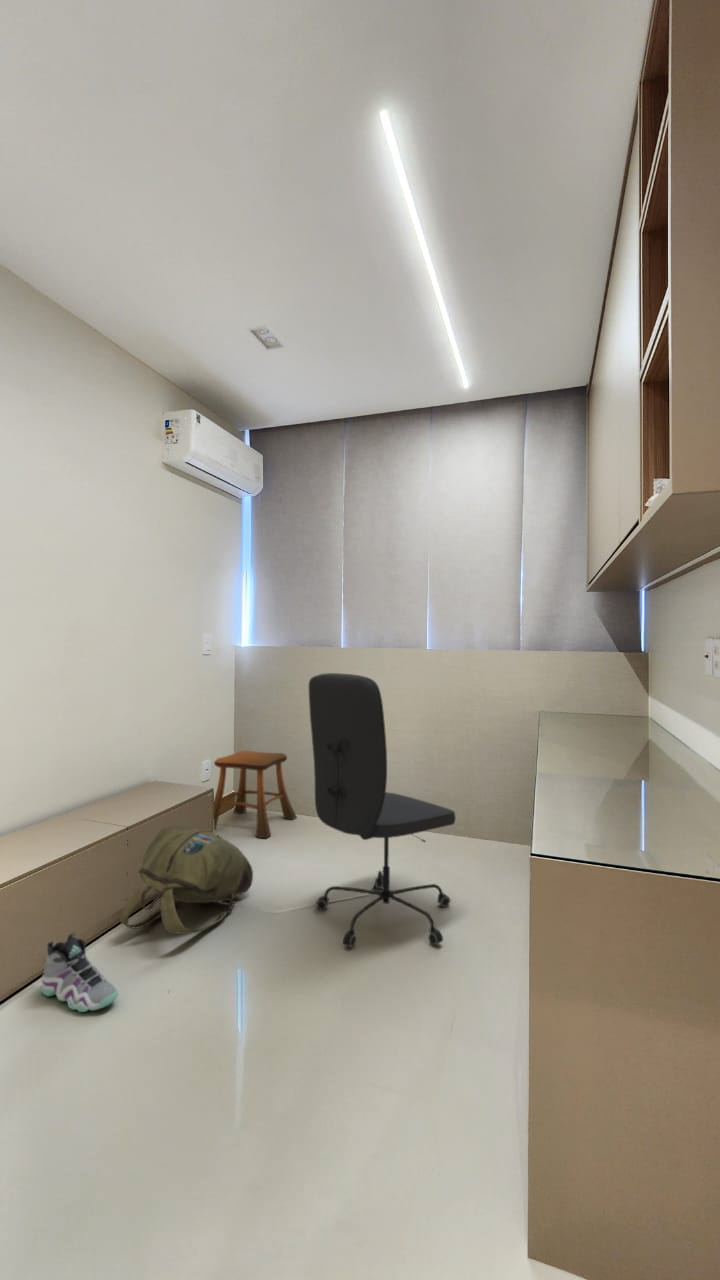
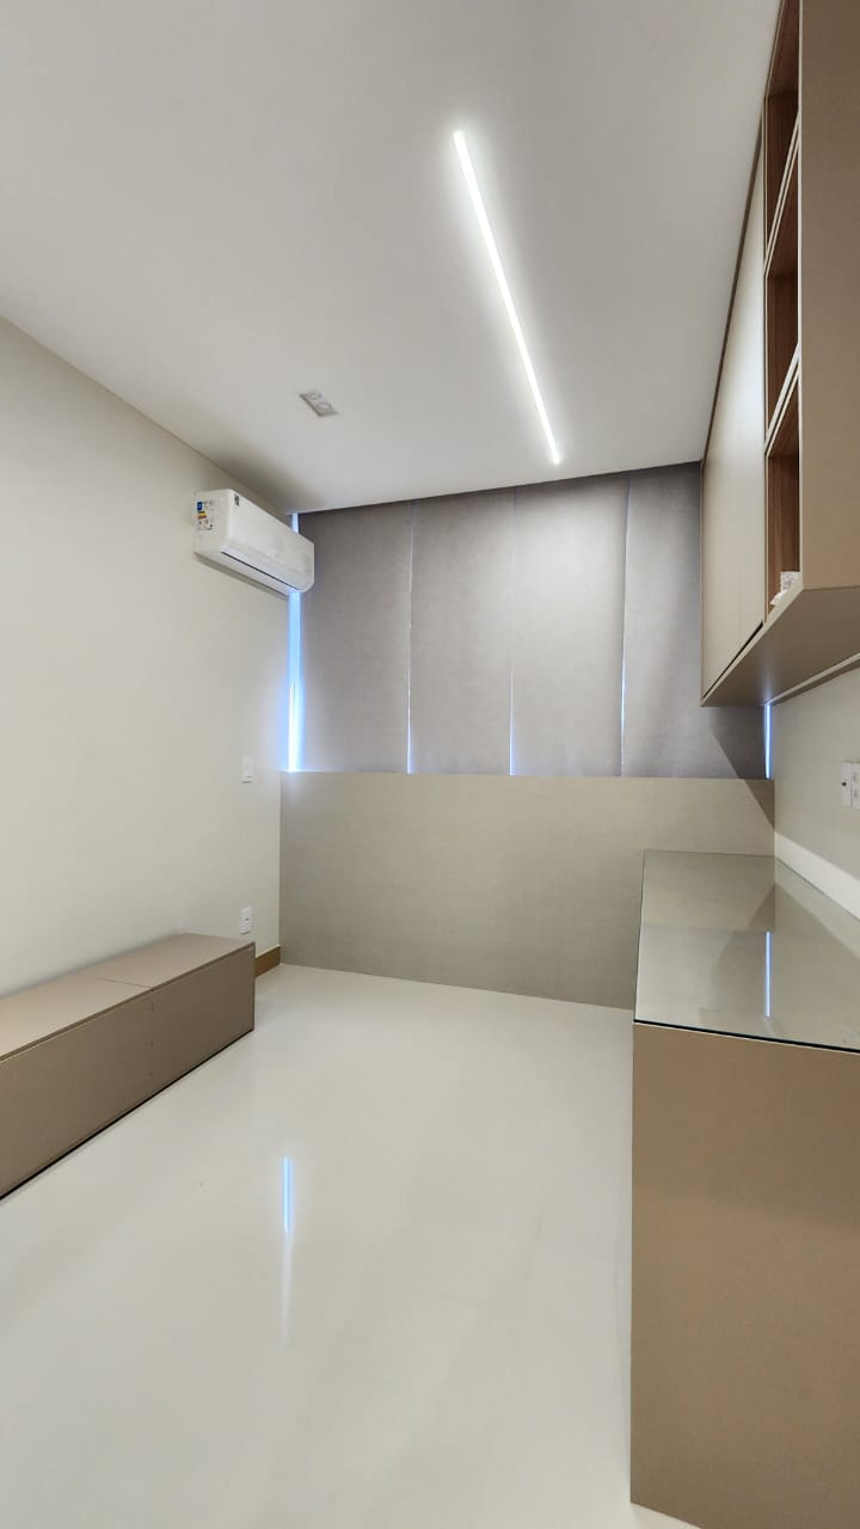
- stool (250, 790)
- sneaker (77, 965)
- office chair (381, 794)
- backpack (187, 874)
